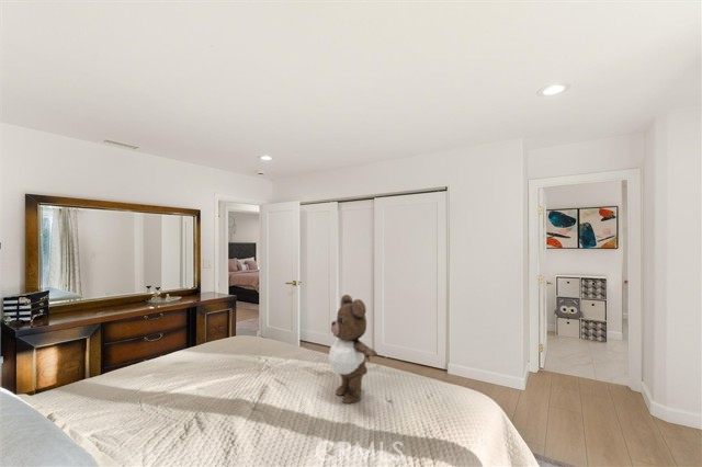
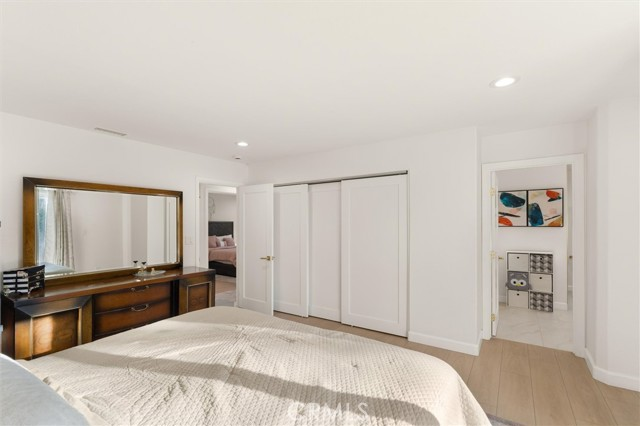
- teddy bear (352, 345)
